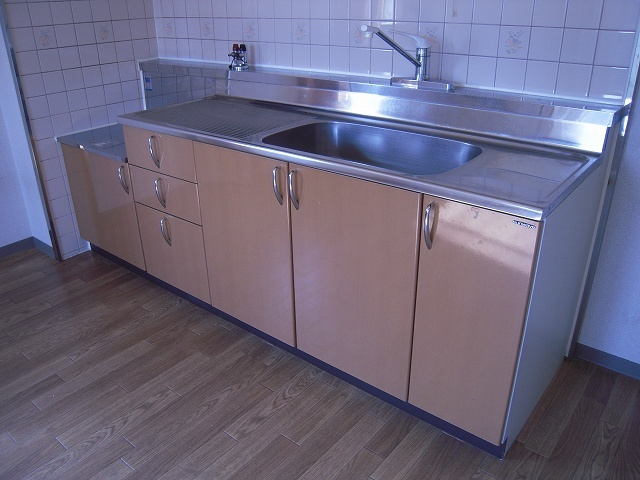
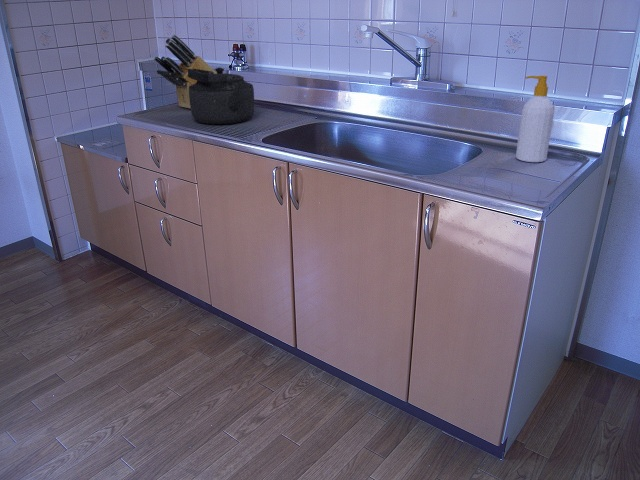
+ kettle (221, 94)
+ soap bottle (535, 118)
+ knife block (196, 68)
